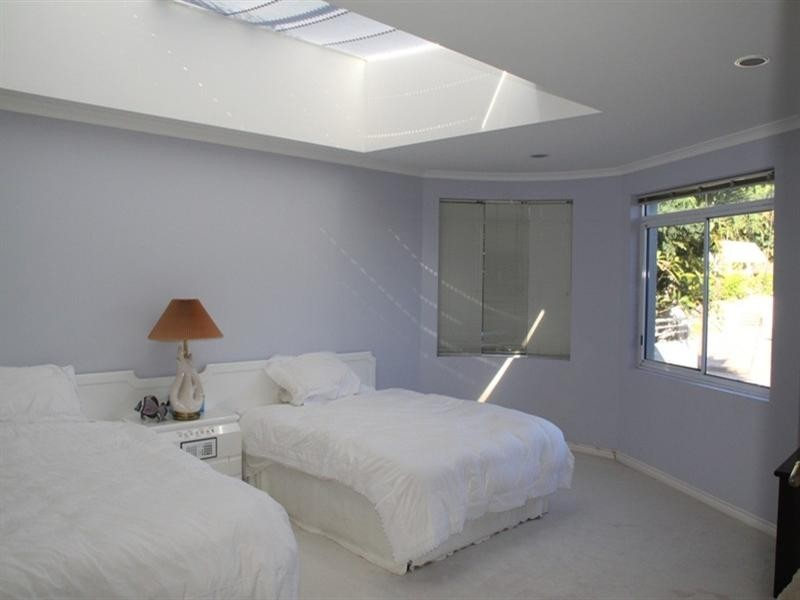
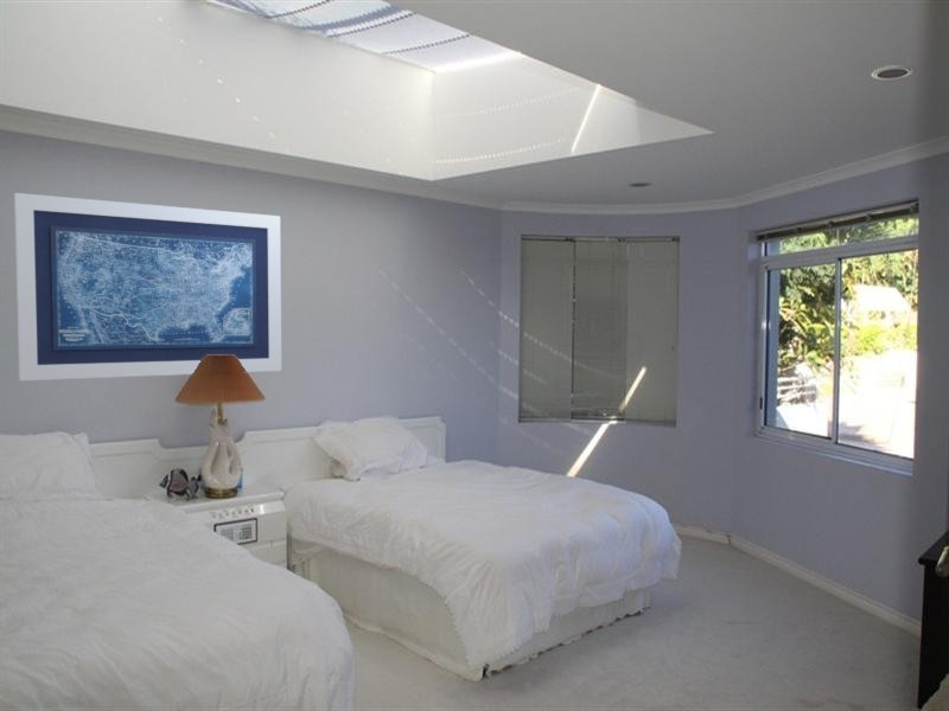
+ wall art (160, 290)
